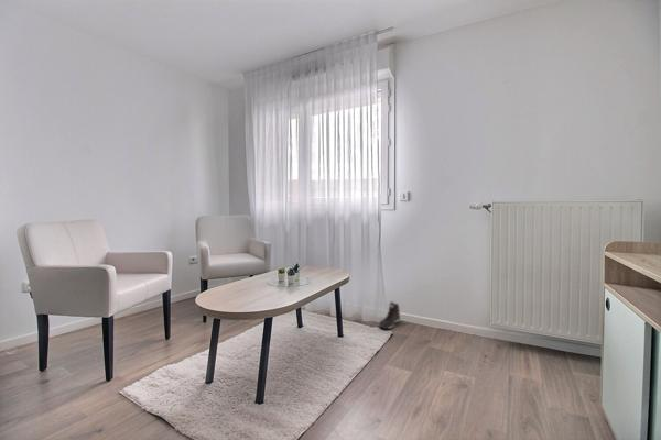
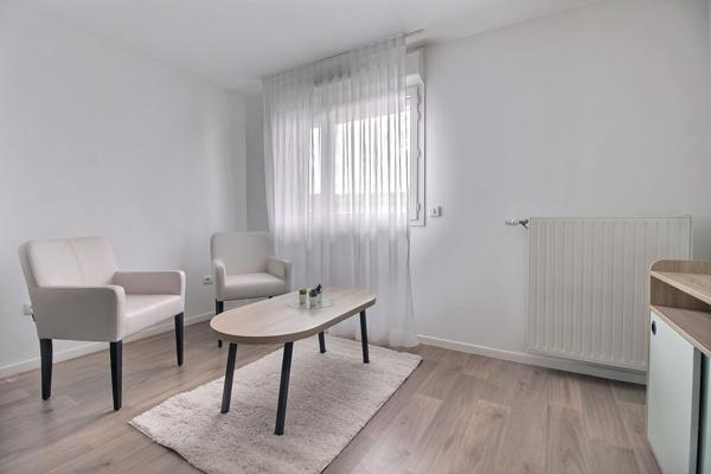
- sneaker (389, 314)
